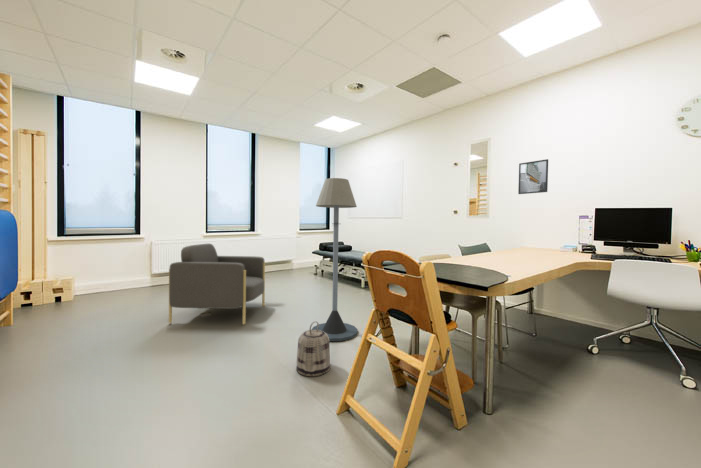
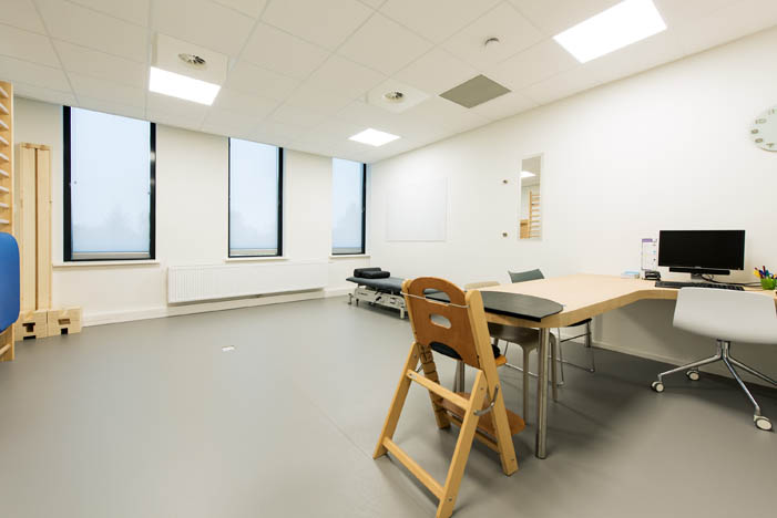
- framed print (532, 177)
- floor lamp (335, 256)
- armchair (223, 279)
- basket (313, 344)
